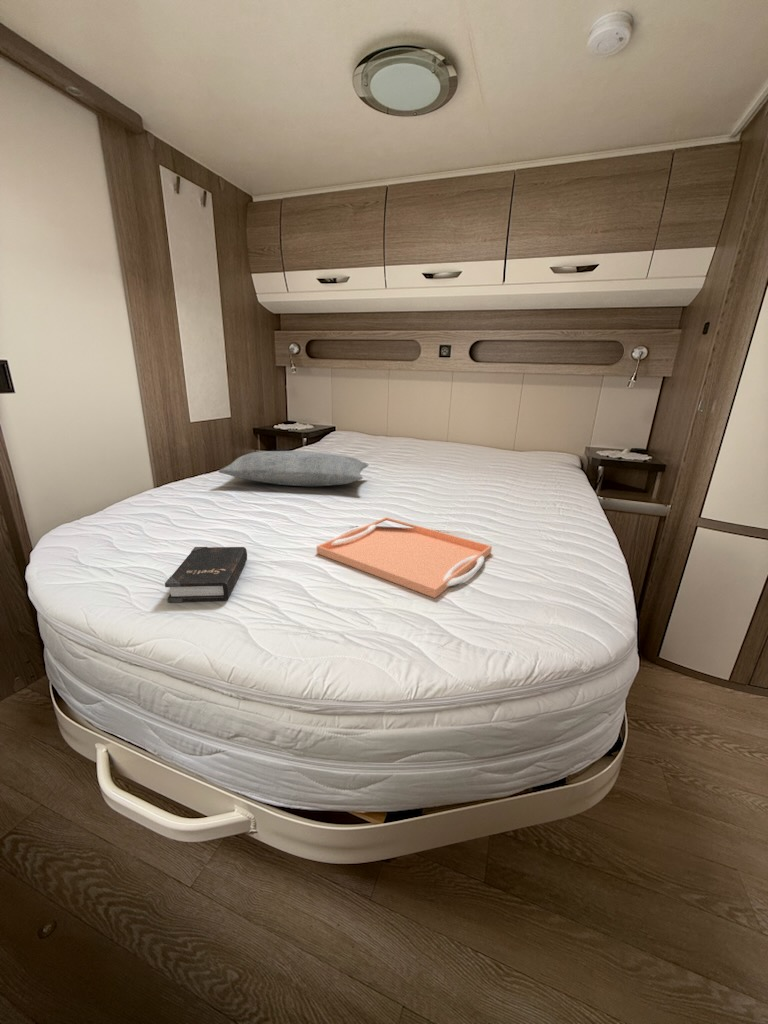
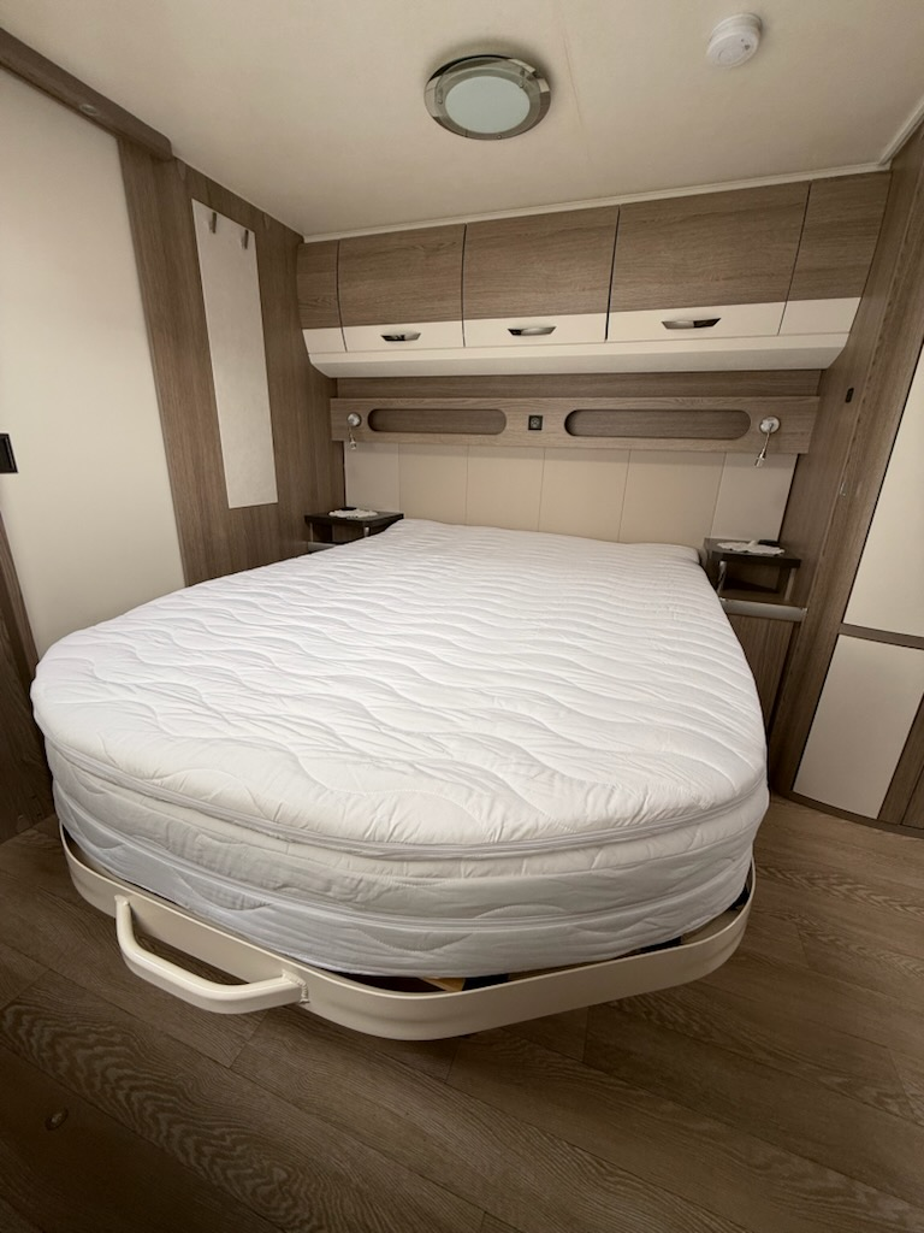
- hardback book (210, 571)
- serving tray (405, 549)
- pillow (298, 468)
